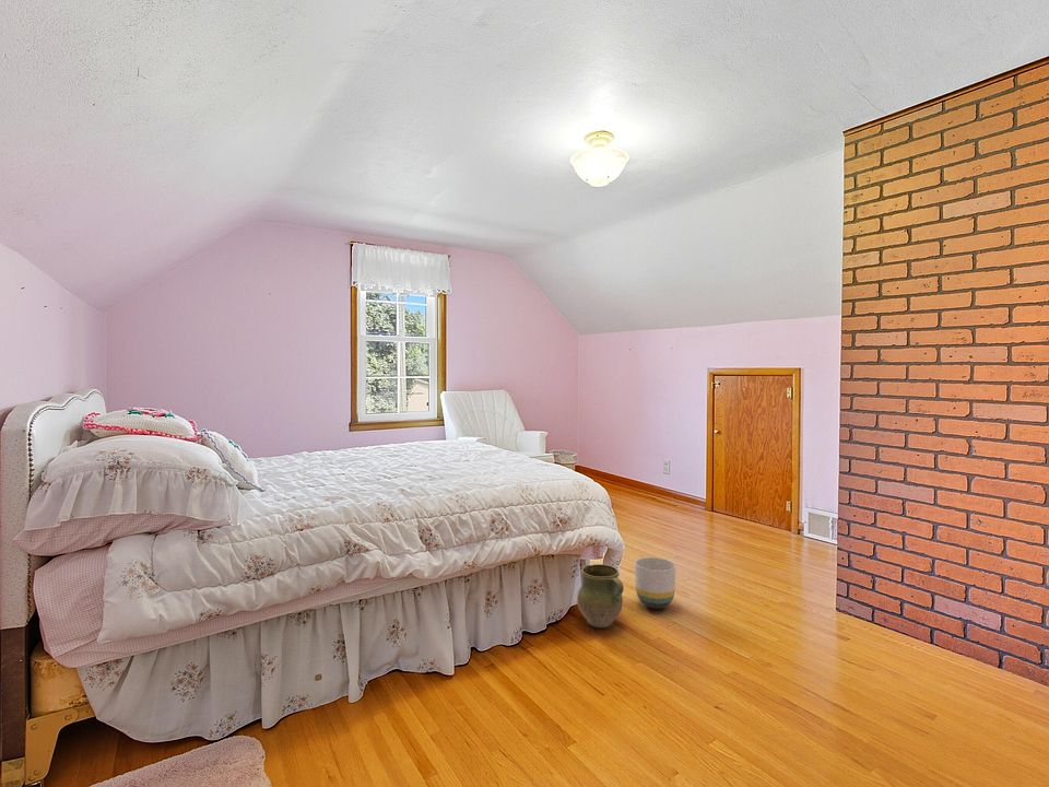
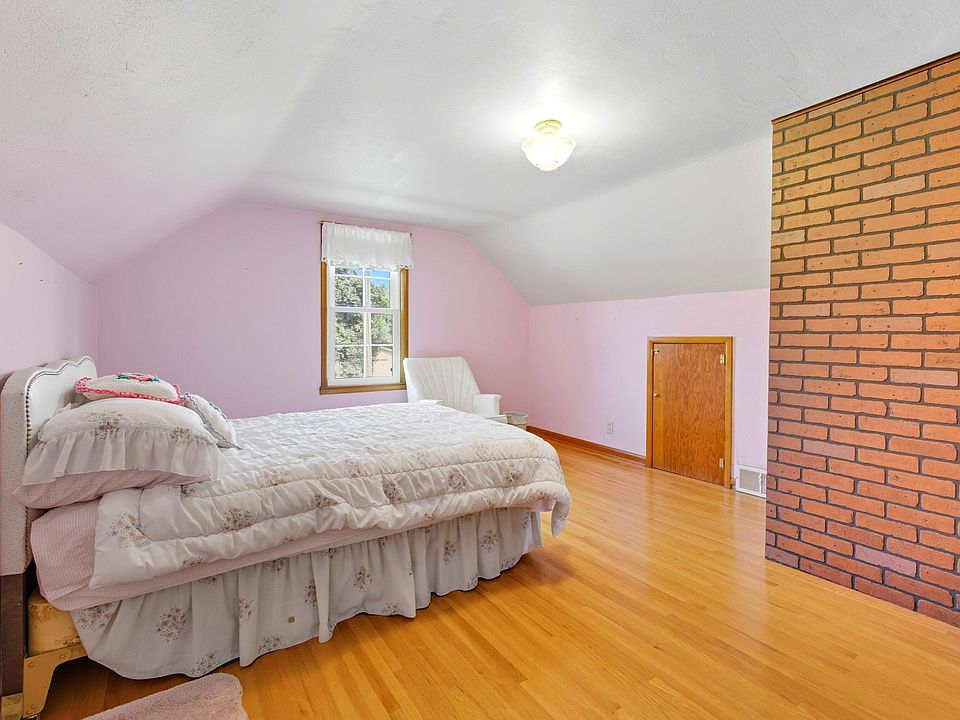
- planter (655, 585)
- ceramic jug (602, 597)
